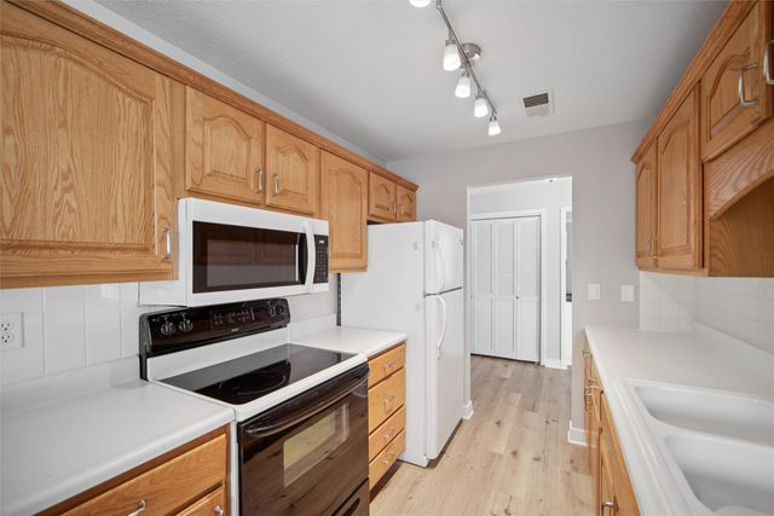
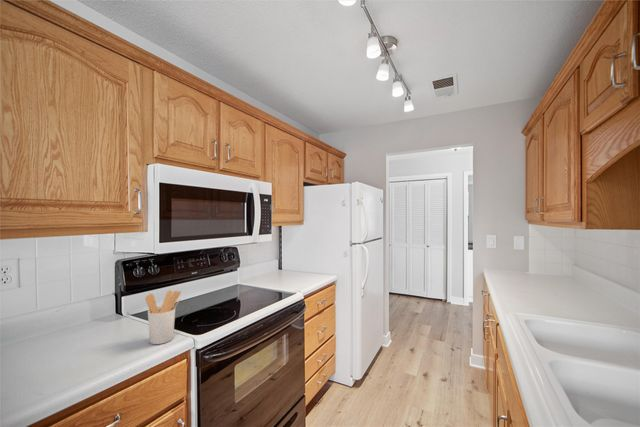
+ utensil holder (165, 314)
